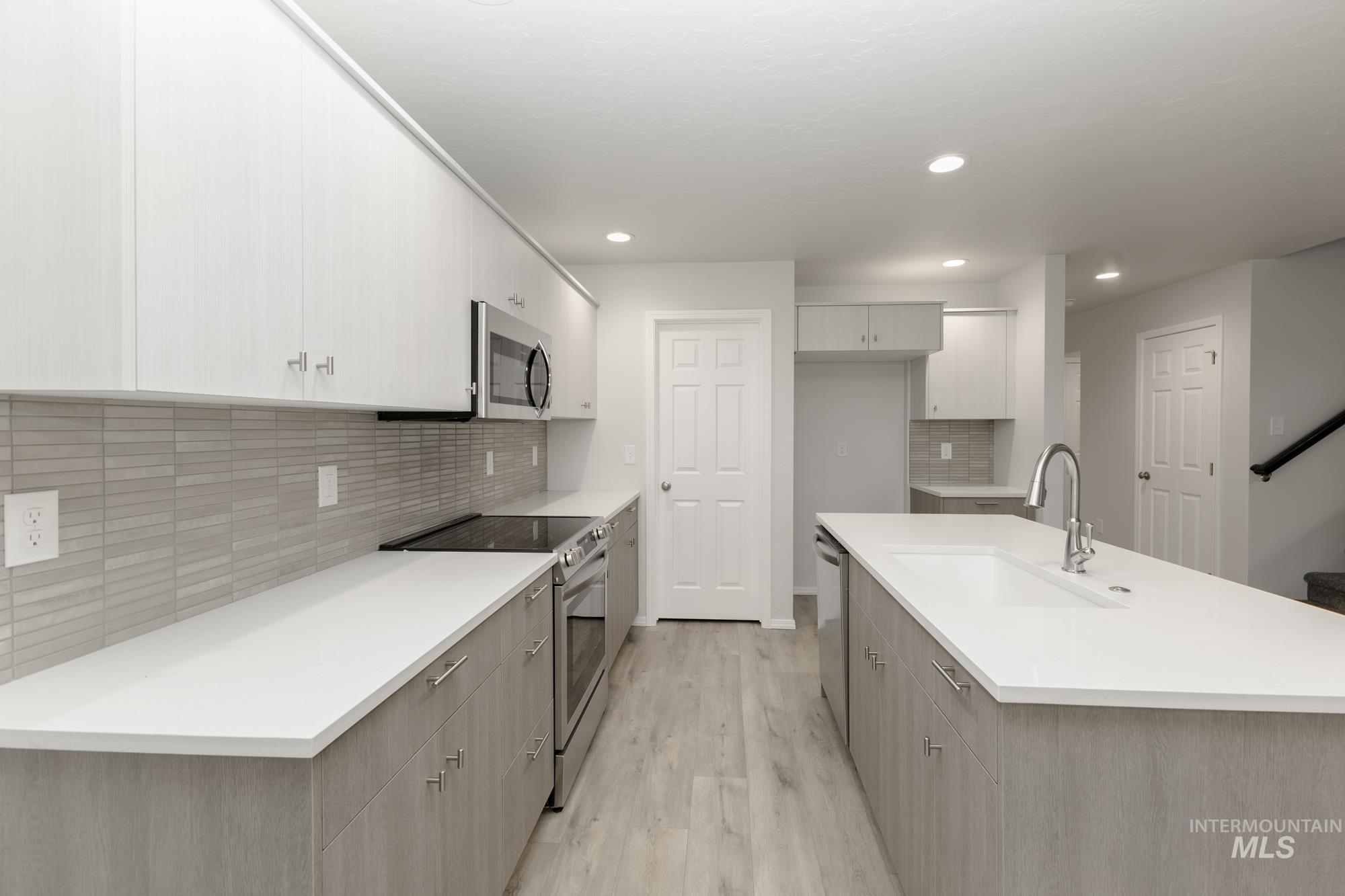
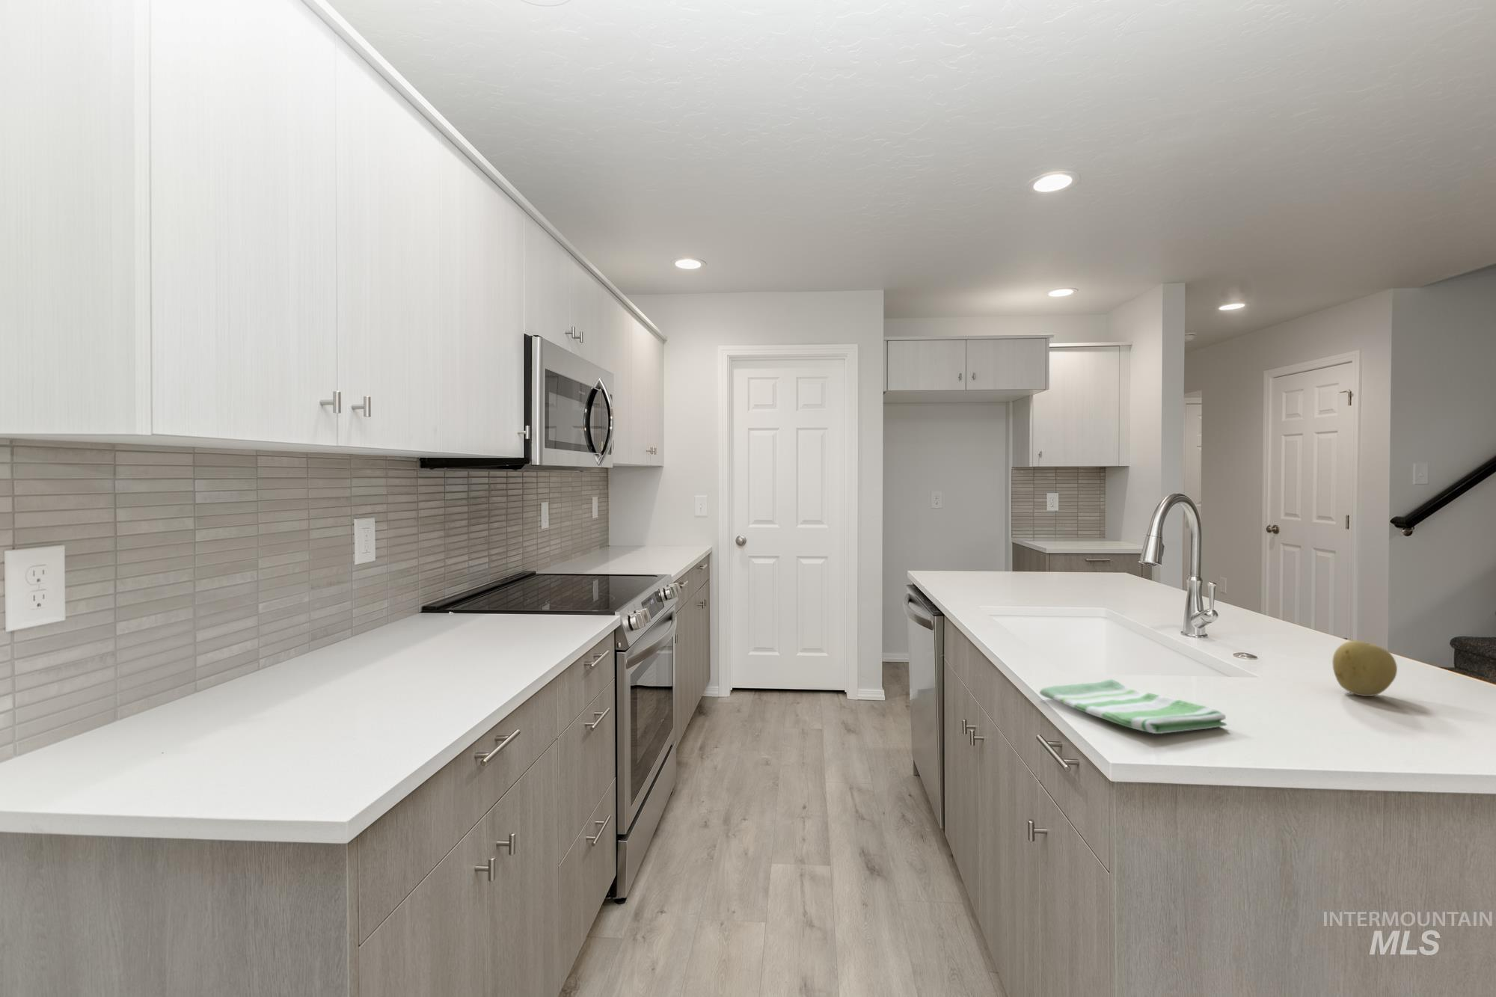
+ fruit (1364, 668)
+ dish towel (1128, 704)
